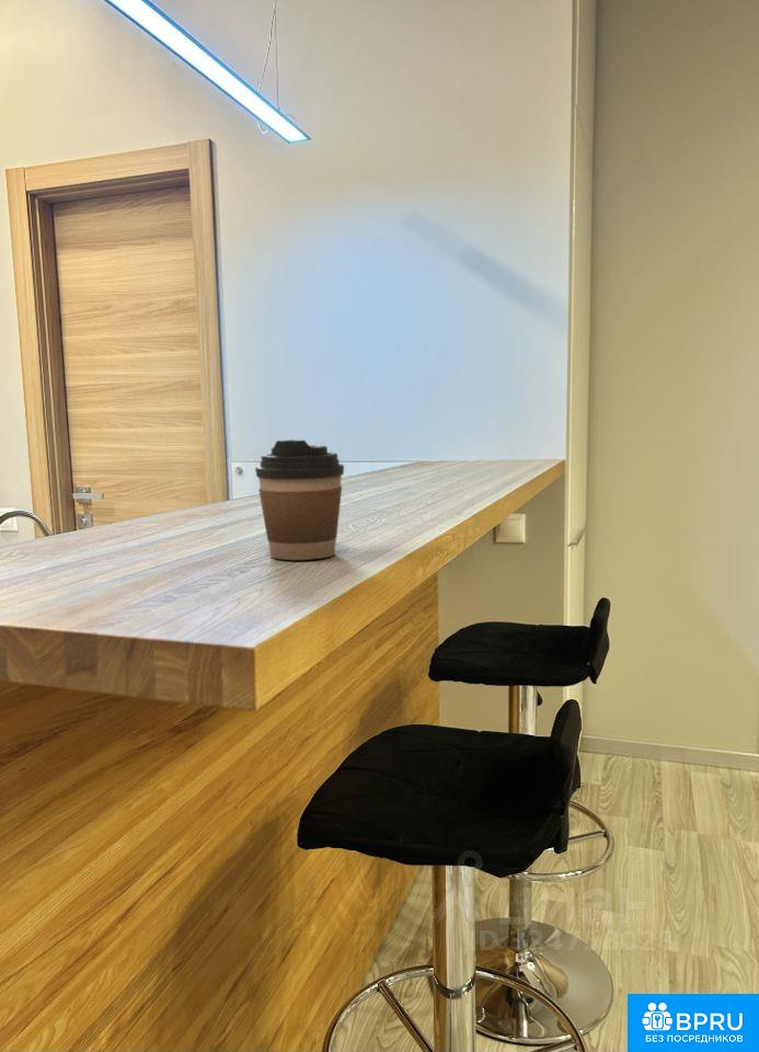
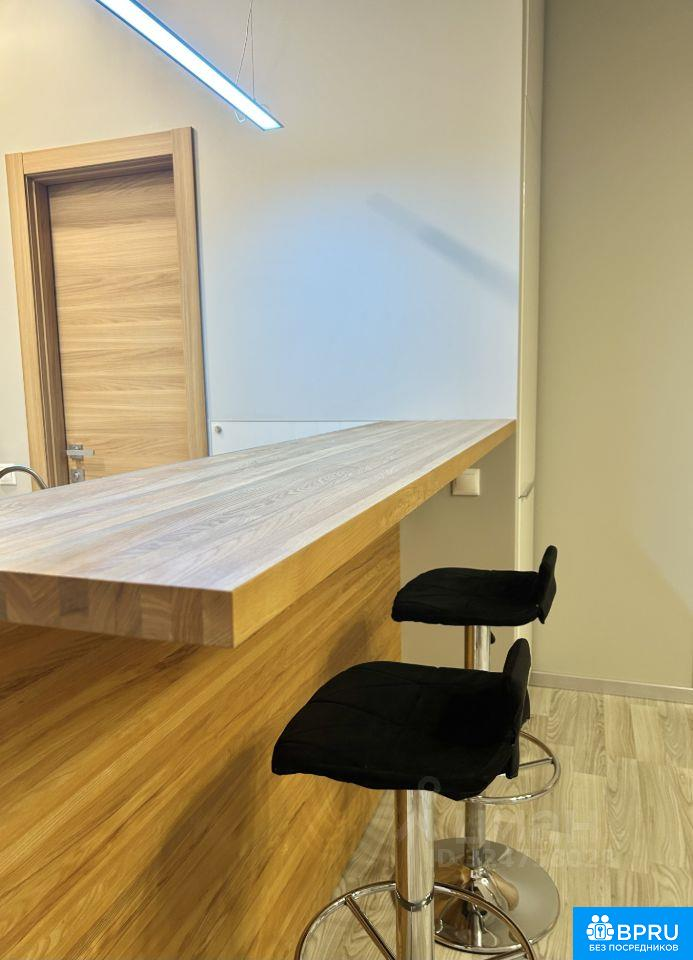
- coffee cup (300, 496)
